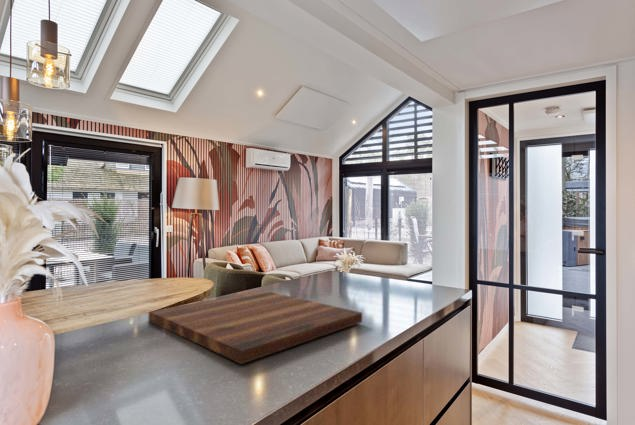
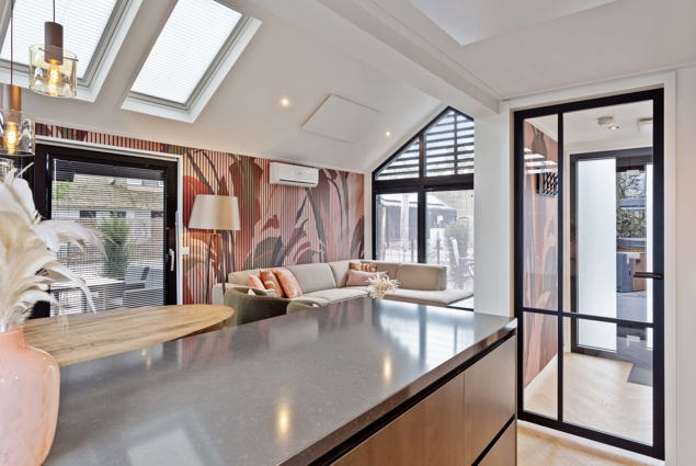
- cutting board (255, 316)
